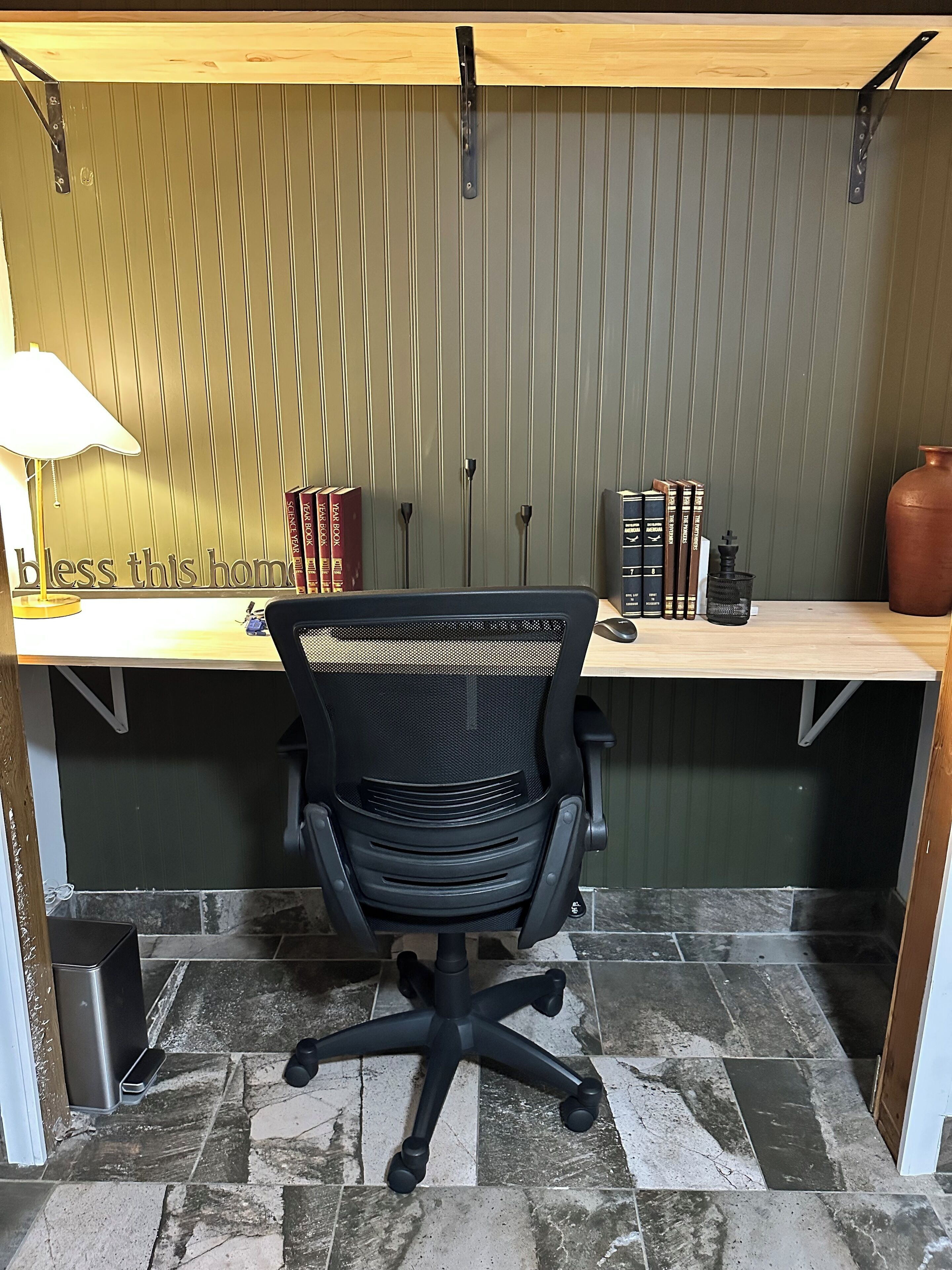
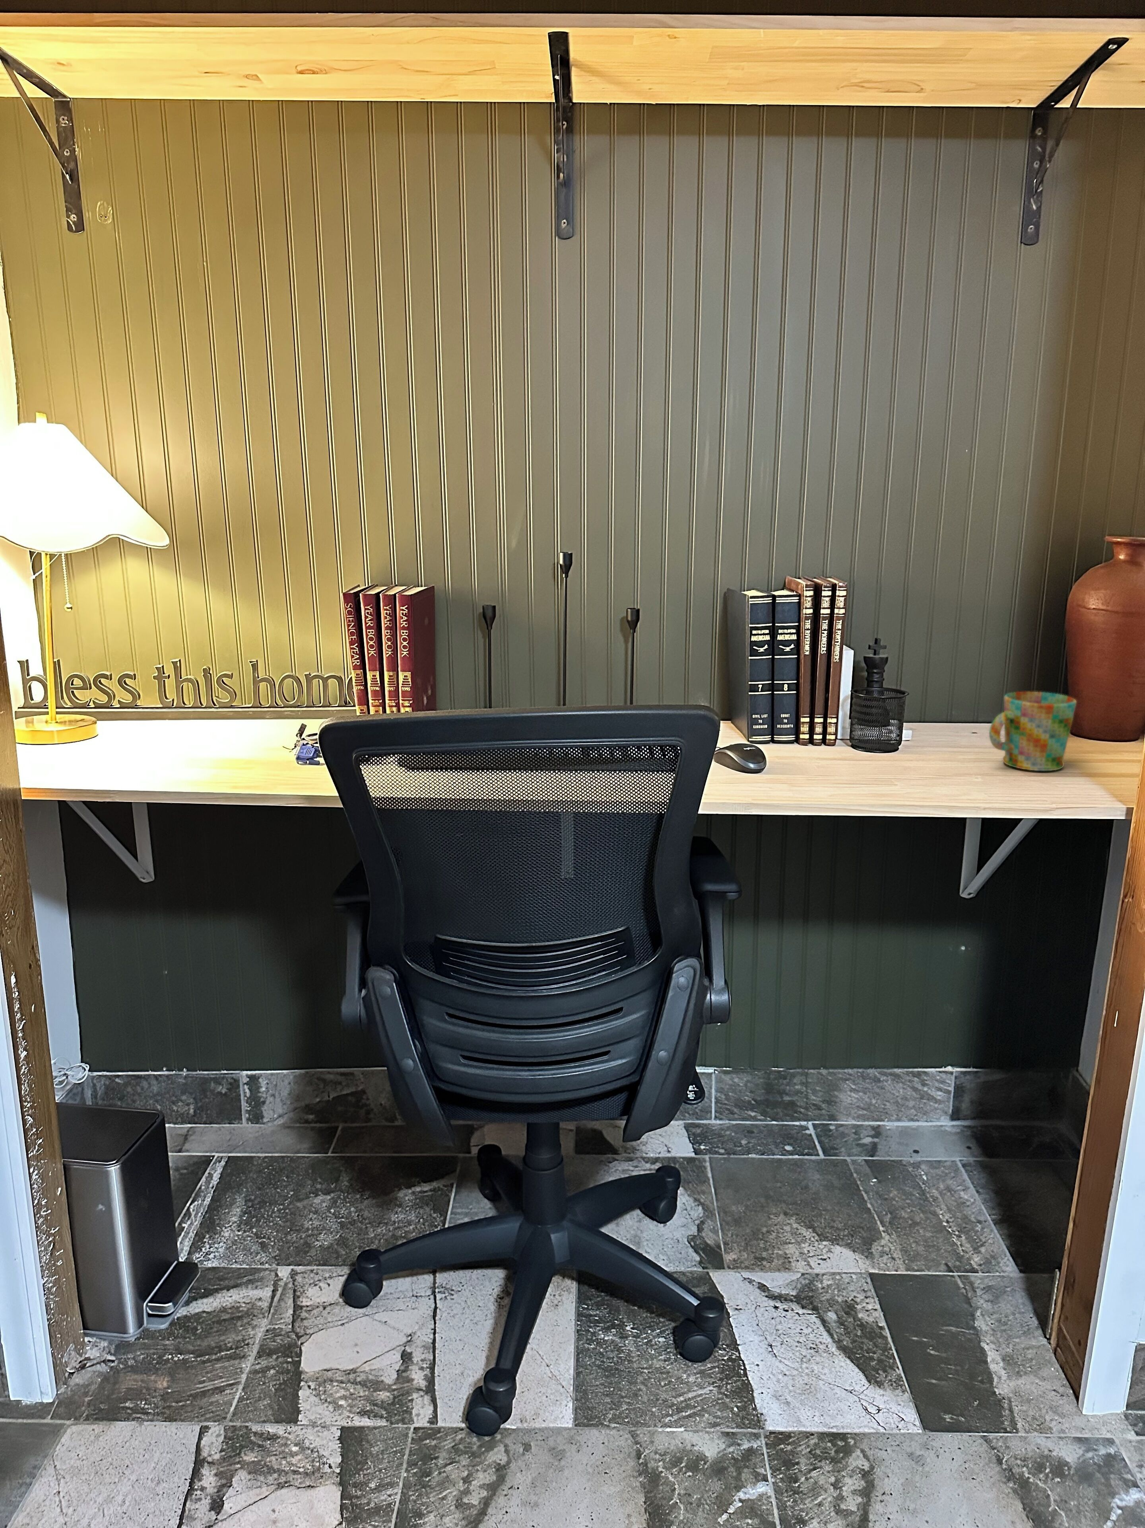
+ mug (1027, 732)
